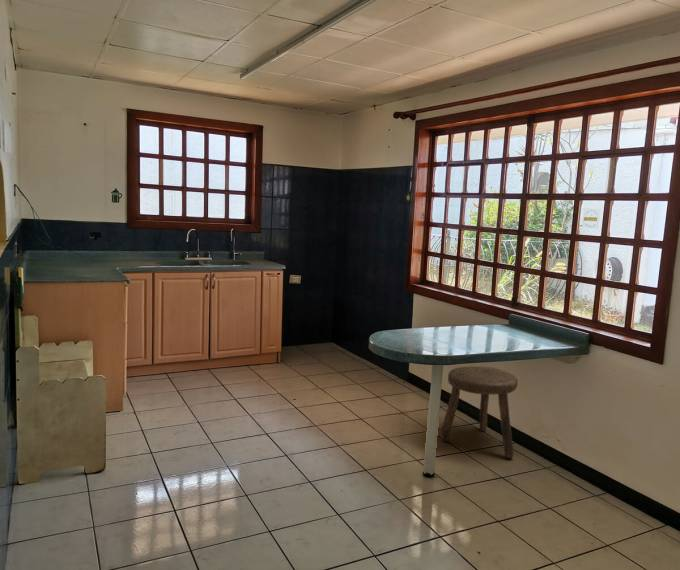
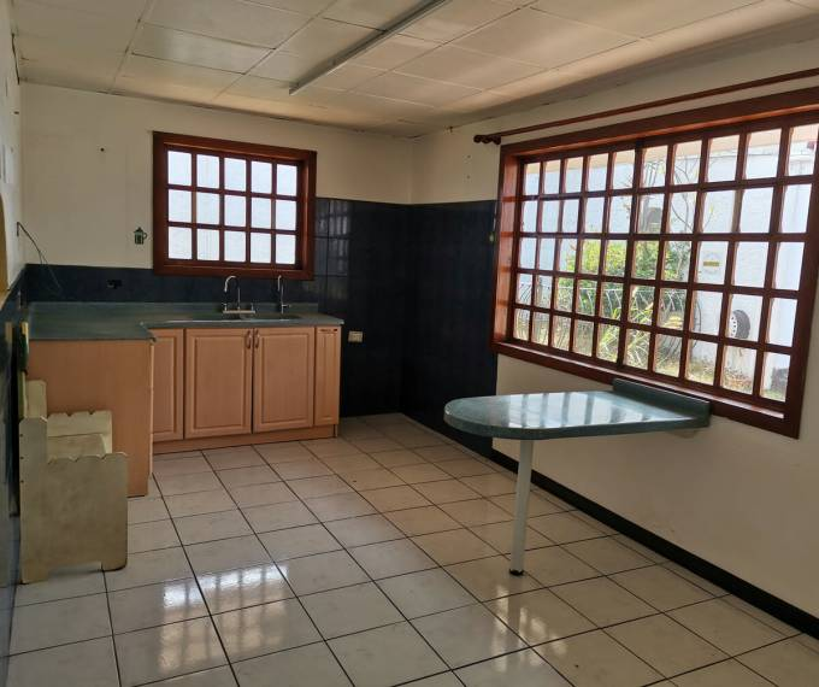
- stool (483, 410)
